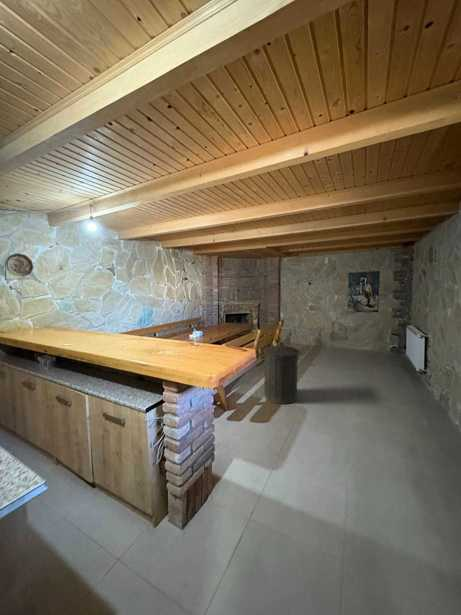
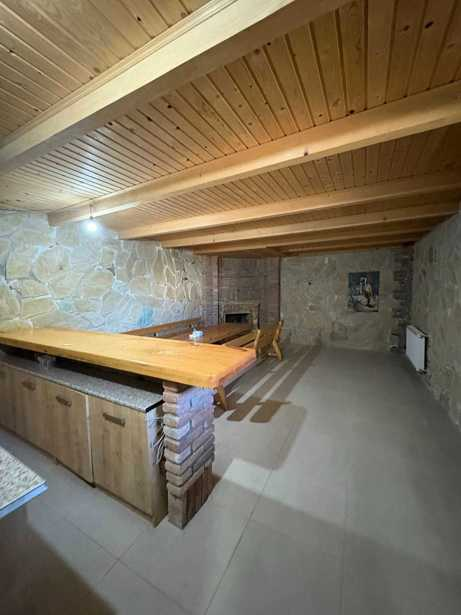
- decorative plate (19, 265)
- trash can (280, 369)
